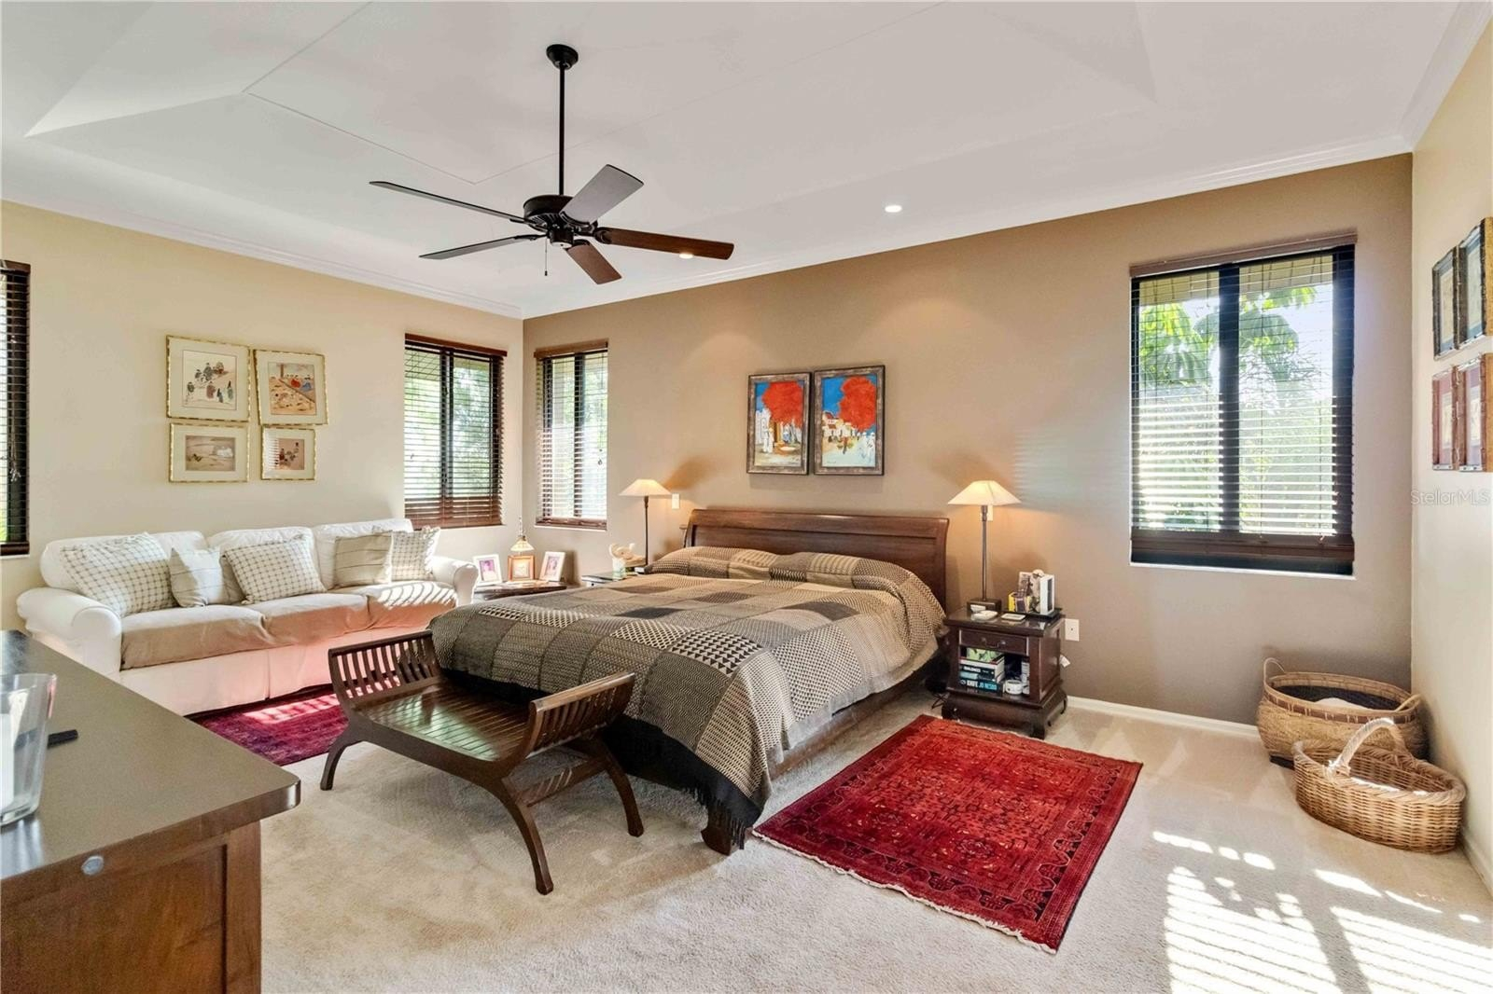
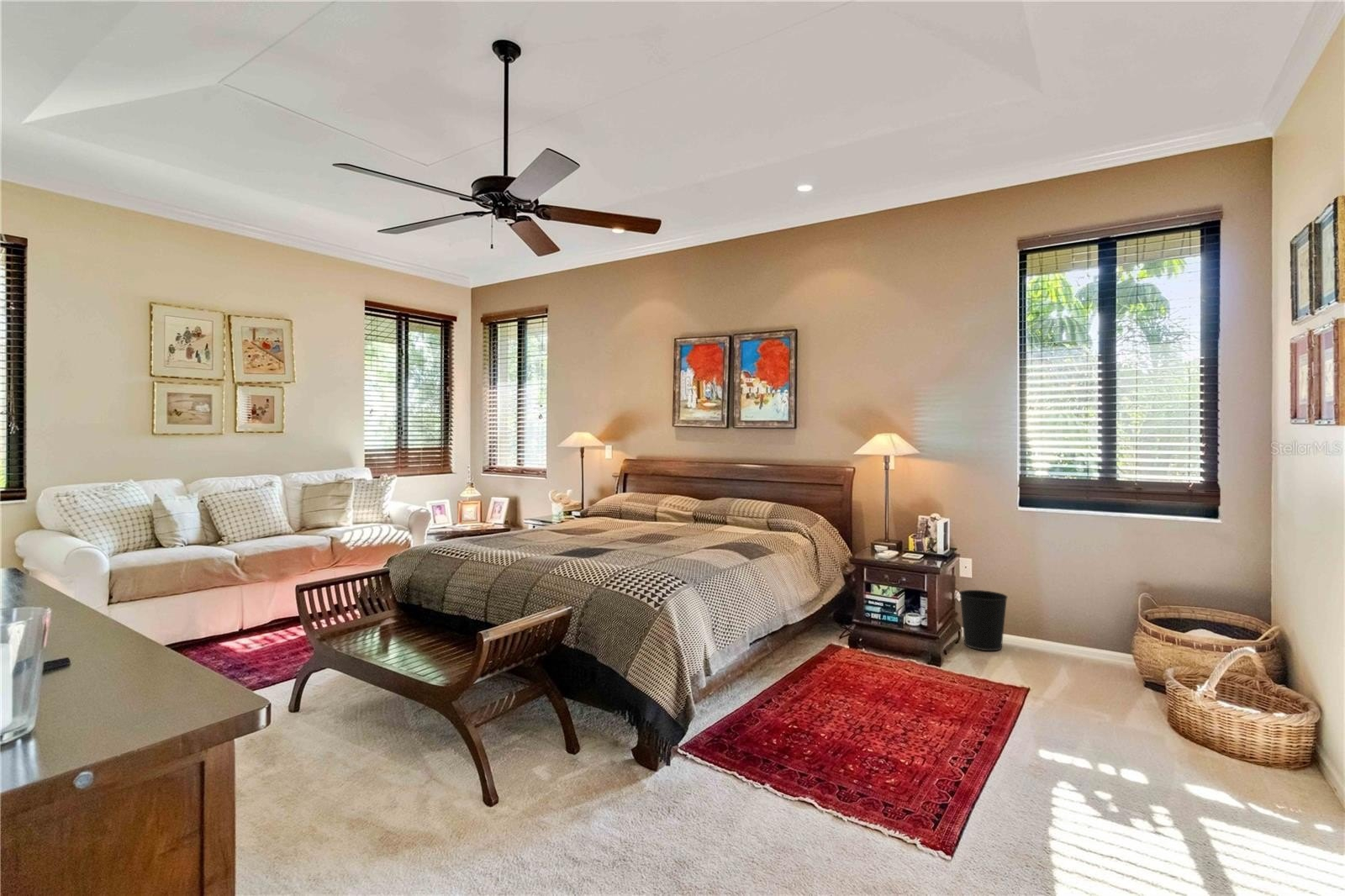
+ wastebasket (983, 619)
